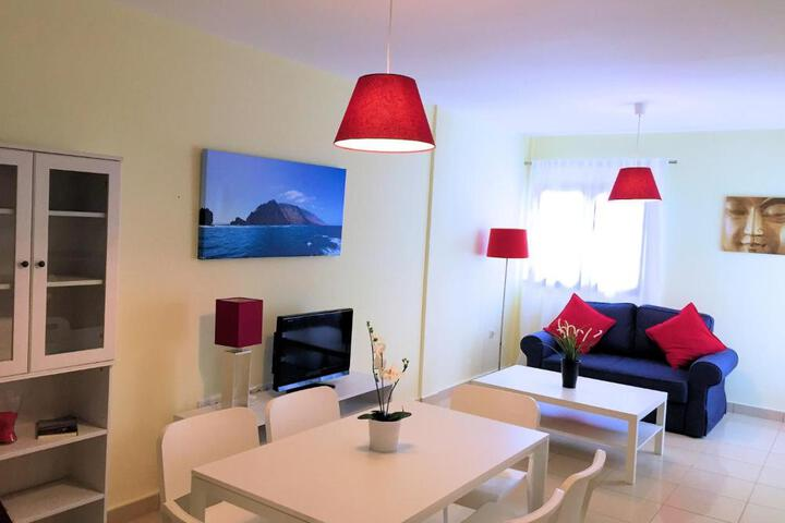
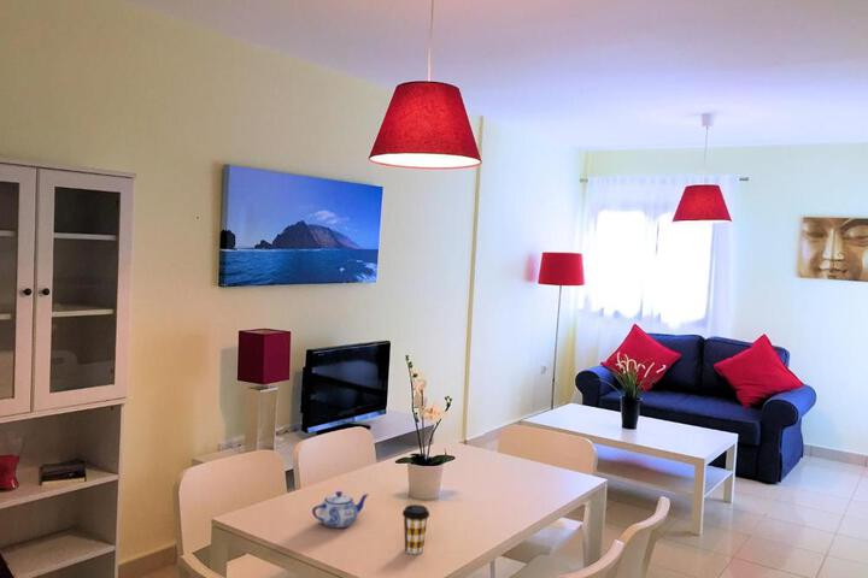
+ teapot (341, 507)
+ coffee cup (415, 529)
